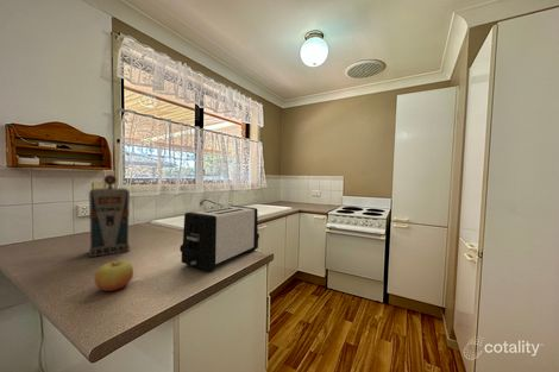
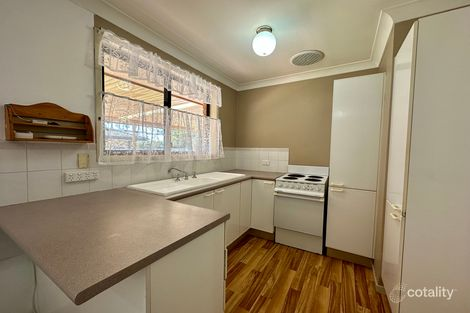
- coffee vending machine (109, 213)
- apple (114, 273)
- toaster (222, 233)
